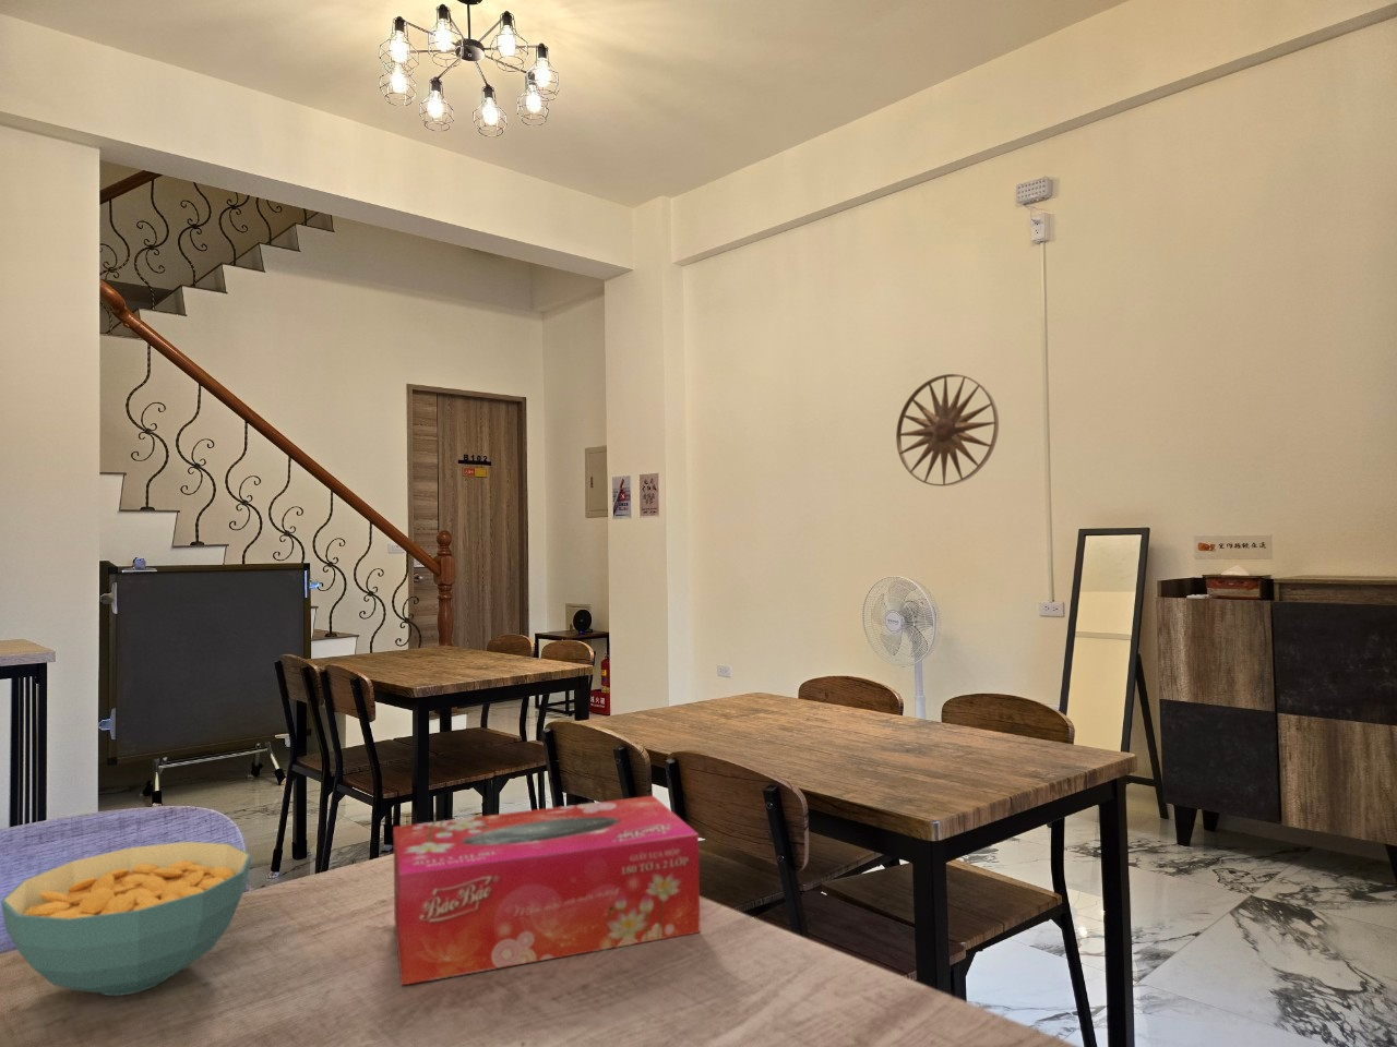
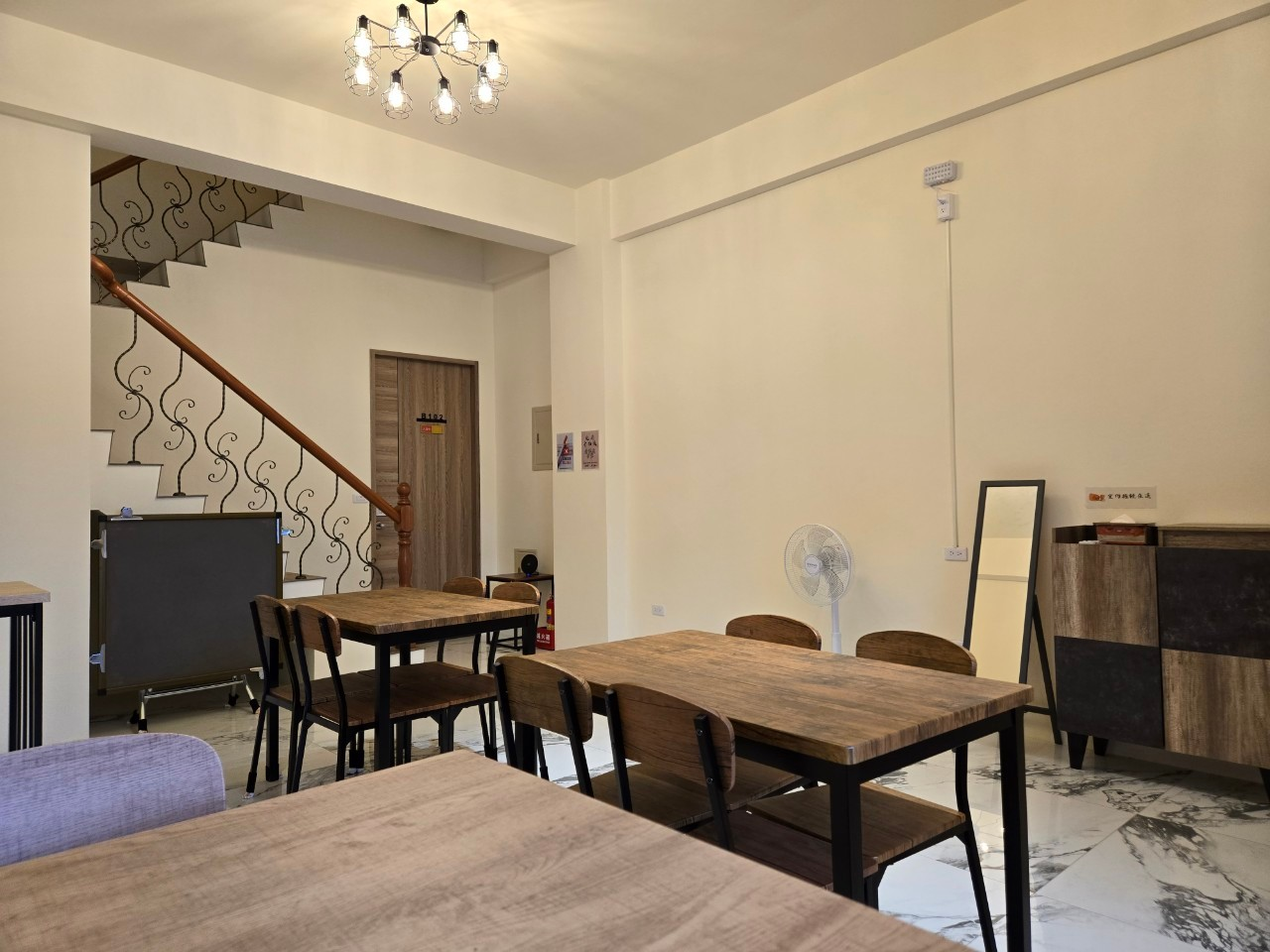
- wall art (945, 430)
- cereal bowl (134, 927)
- tissue box (542, 878)
